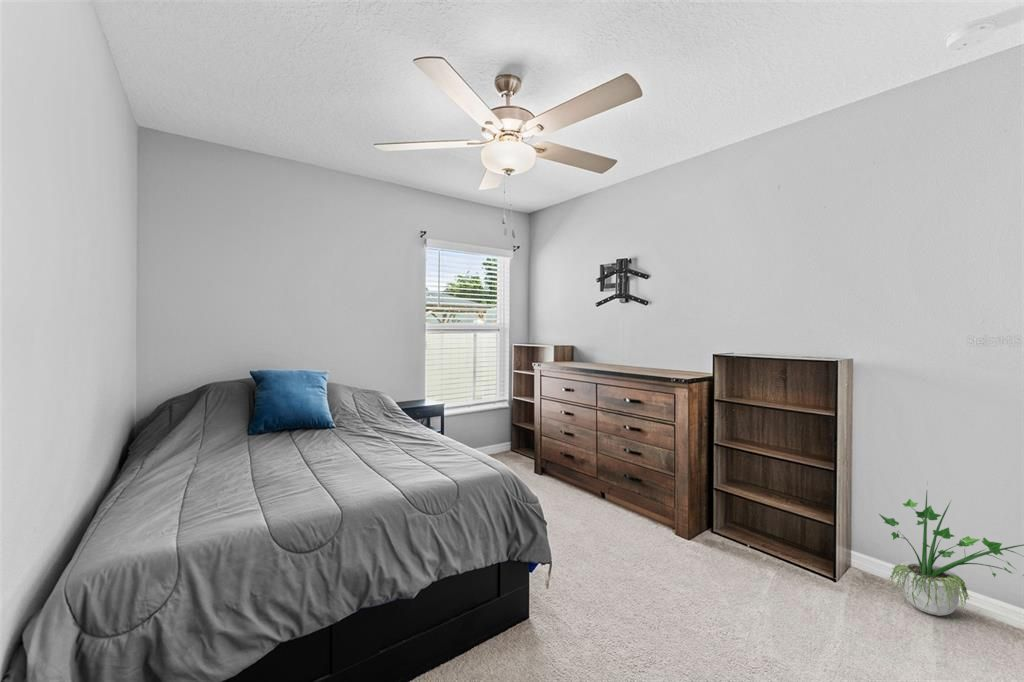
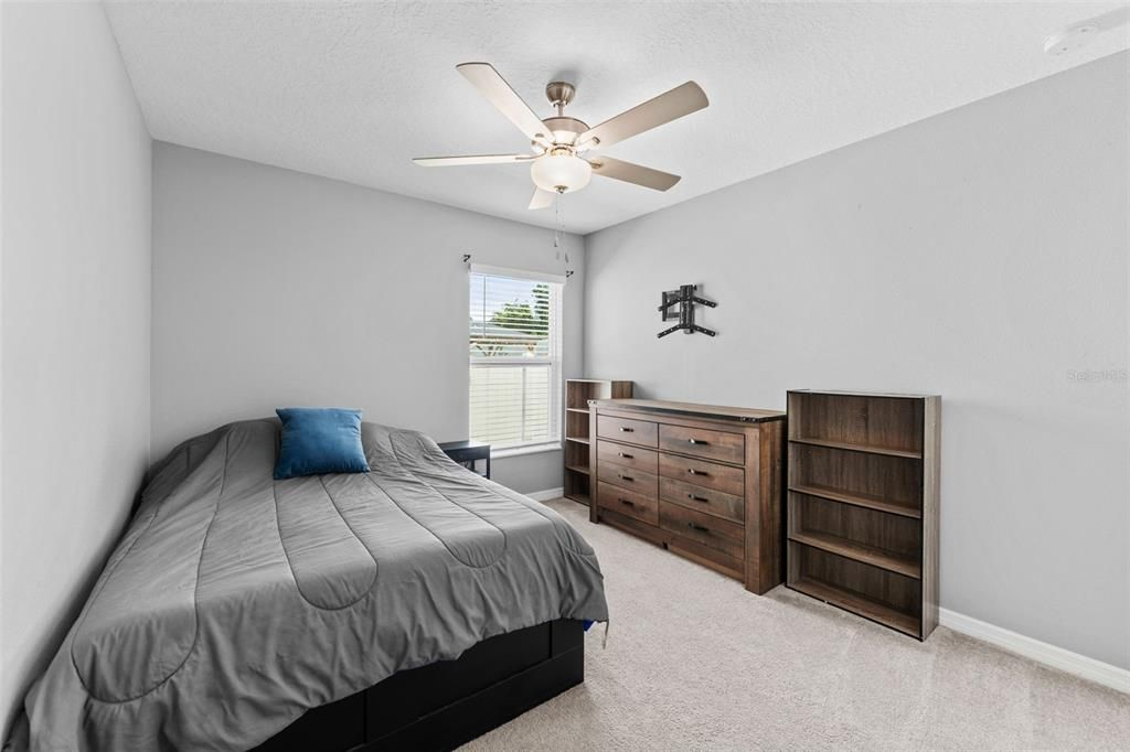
- potted plant (954, 552)
